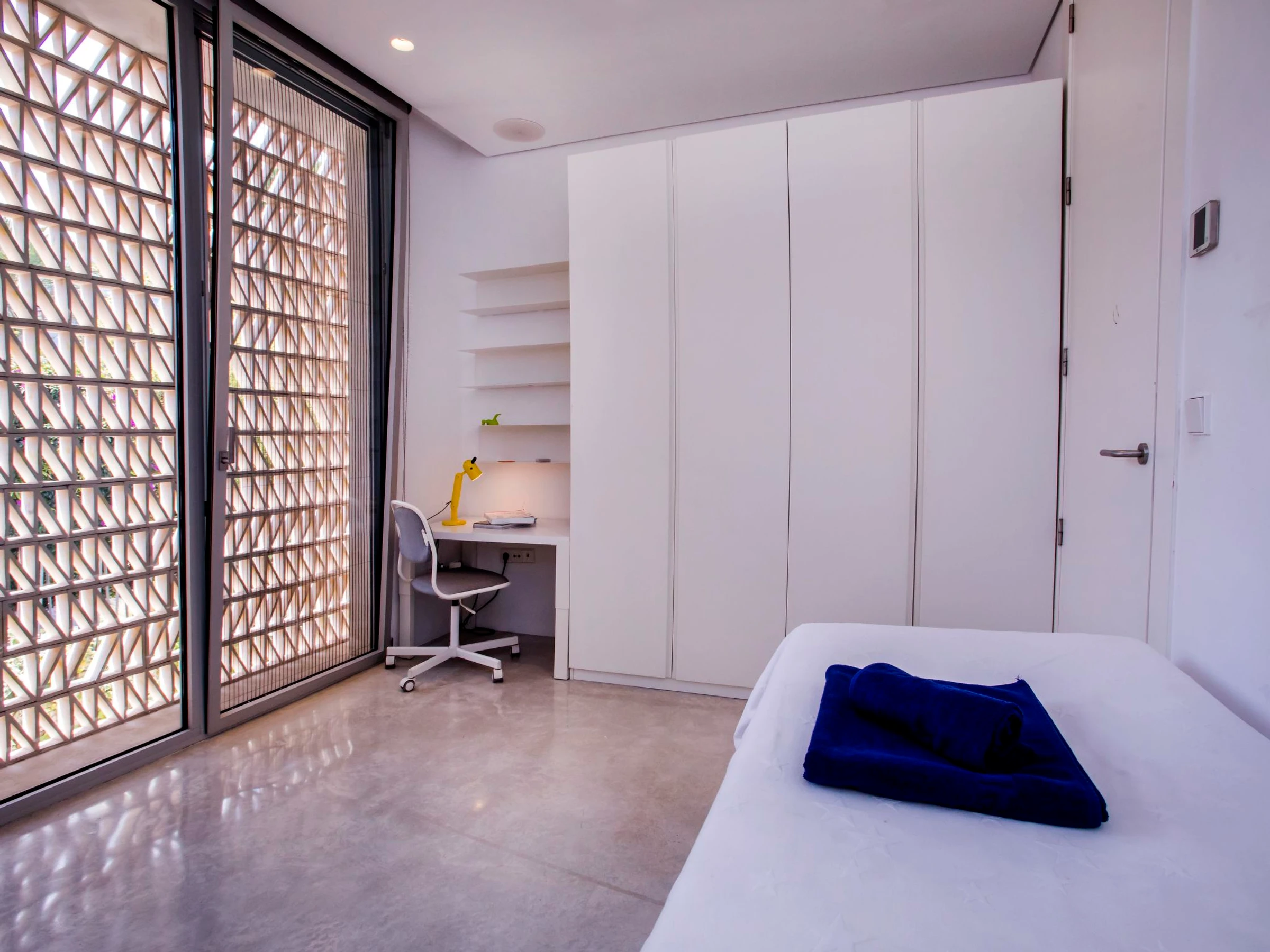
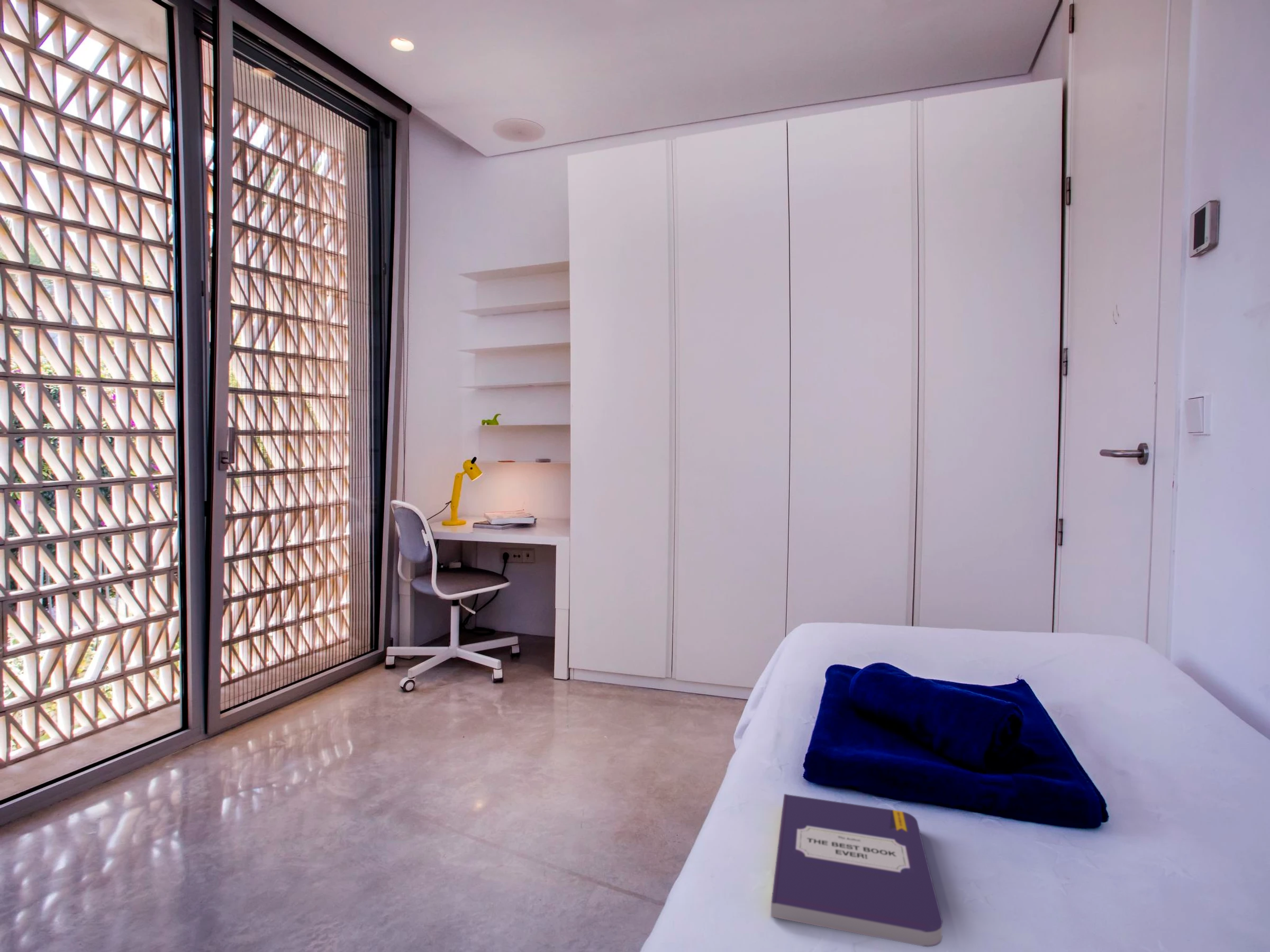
+ book (851, 859)
